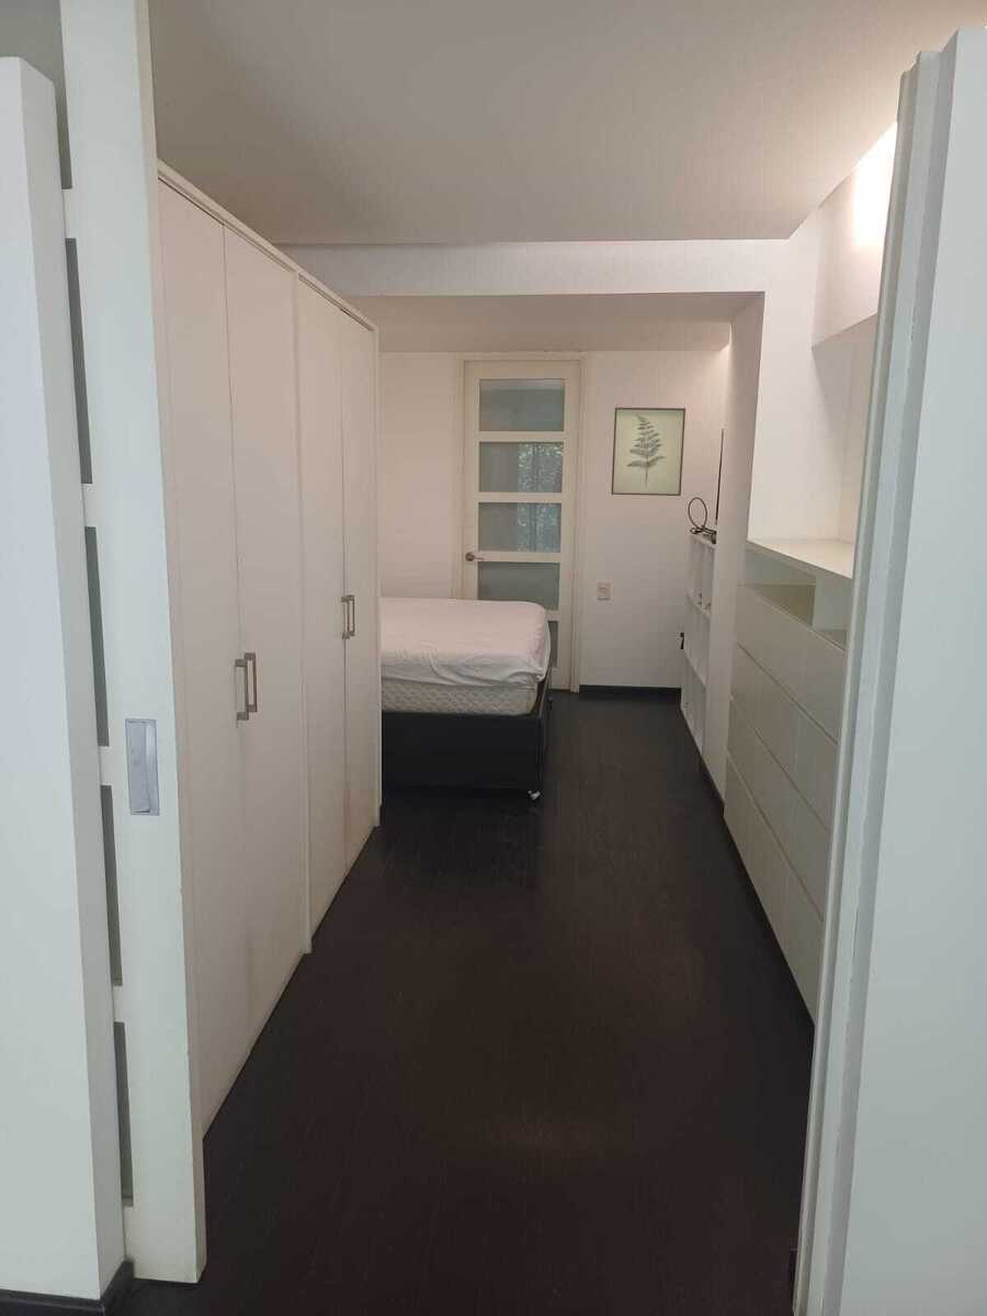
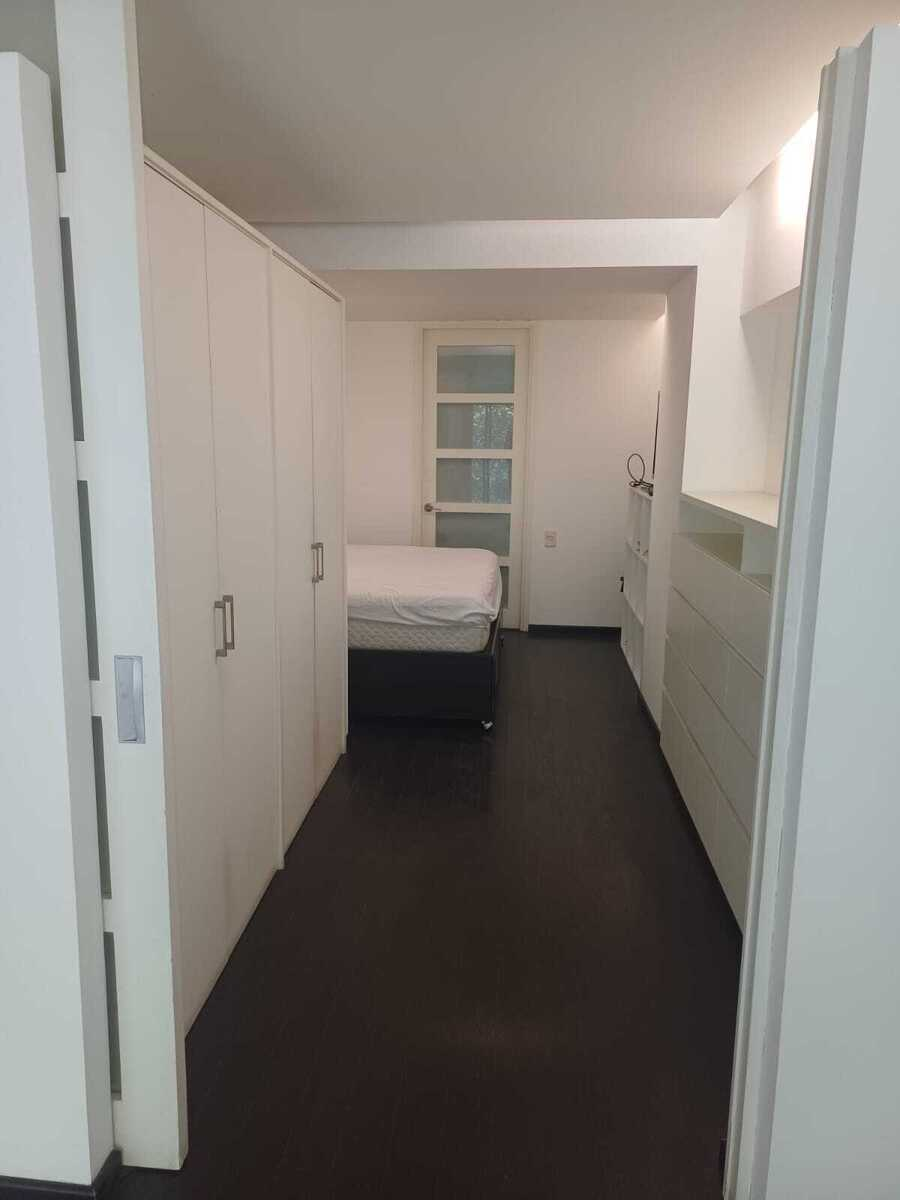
- wall art (647, 452)
